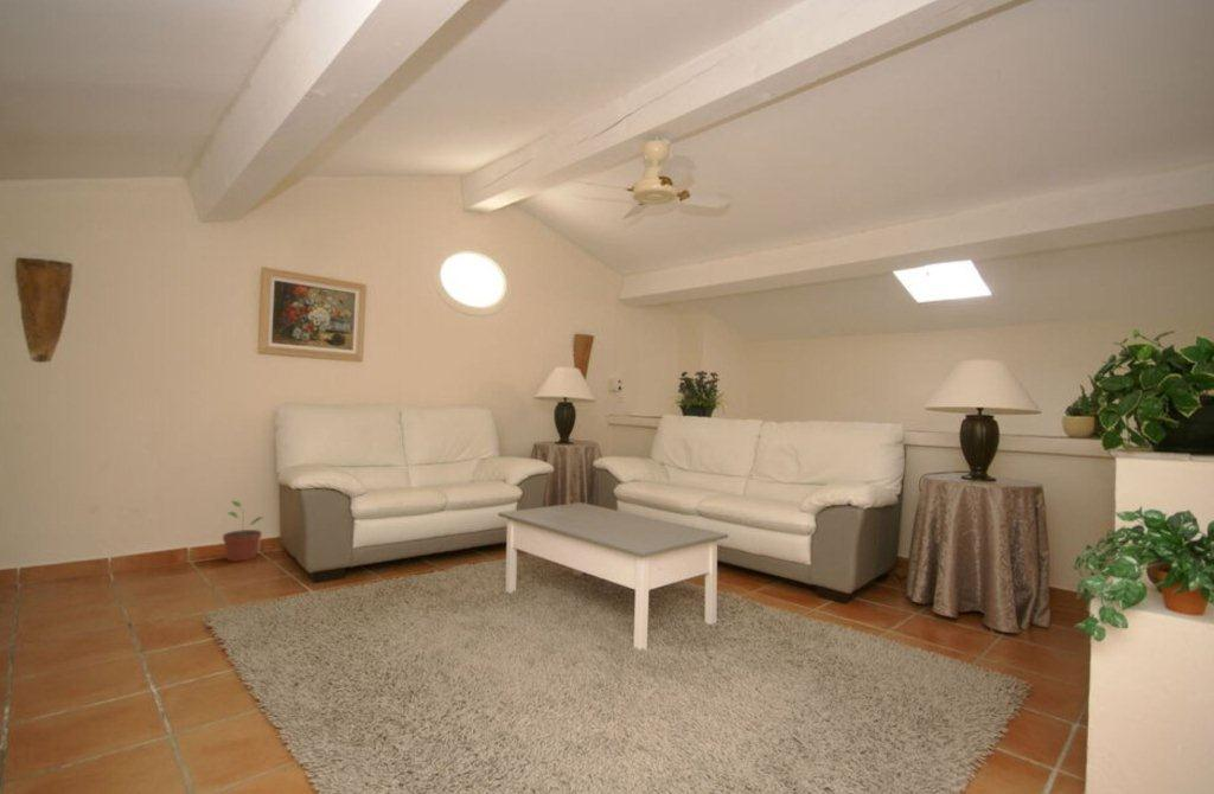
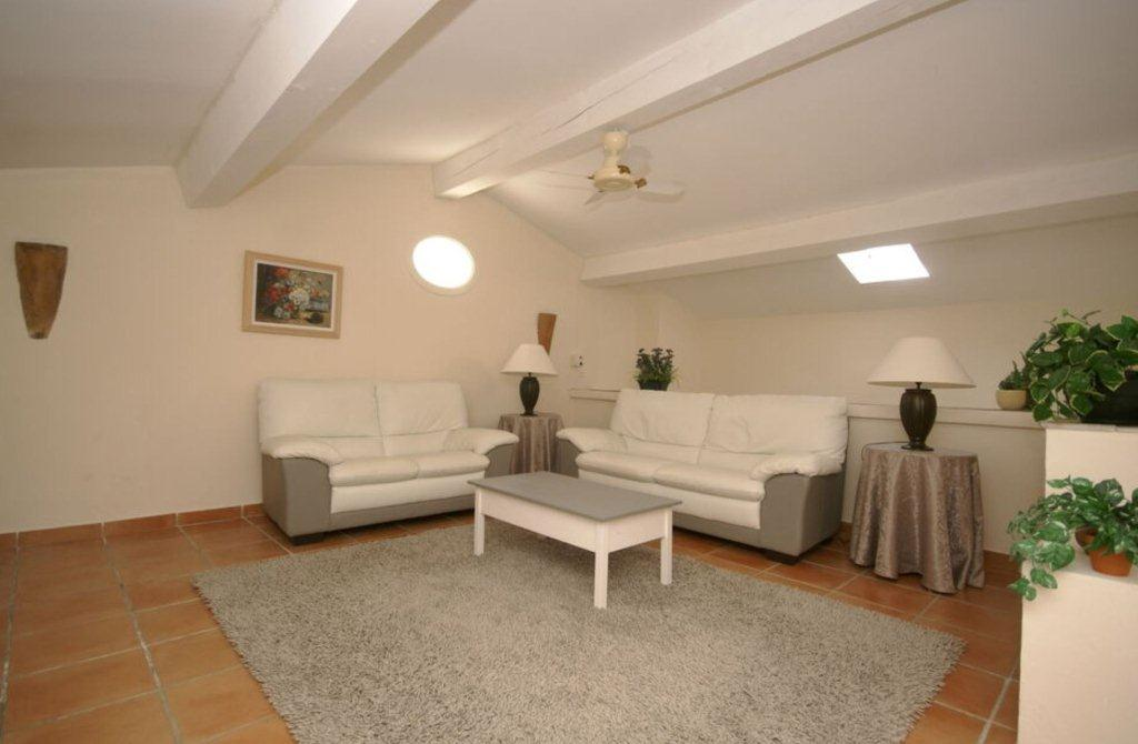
- potted plant (242, 530)
